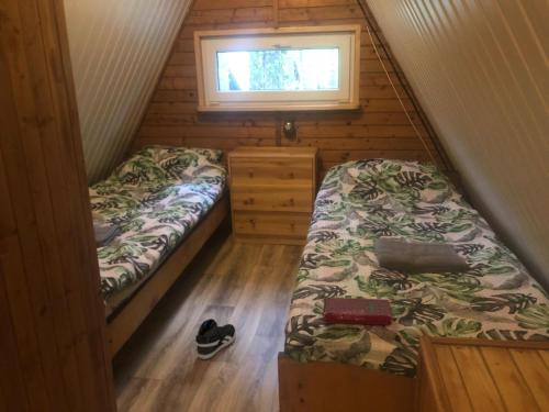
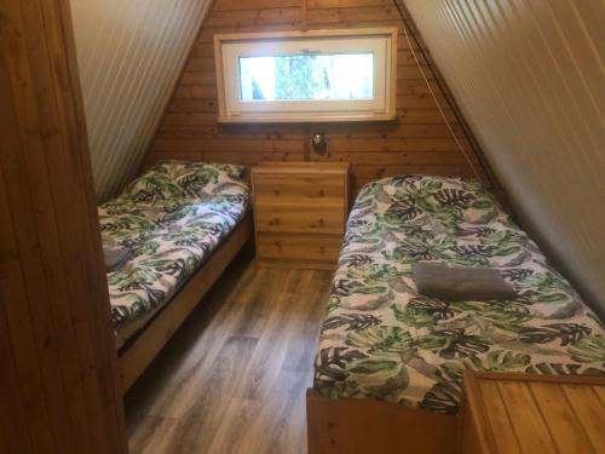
- book (356, 310)
- sneaker (217, 330)
